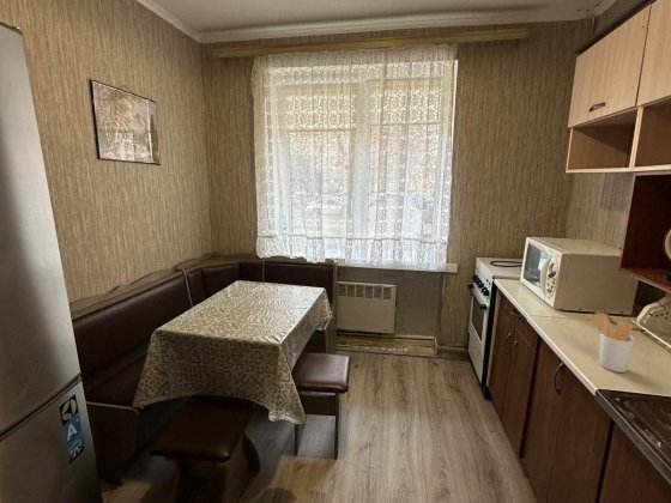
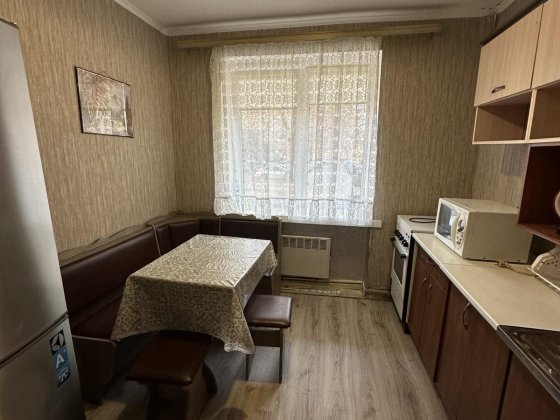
- utensil holder (609, 340)
